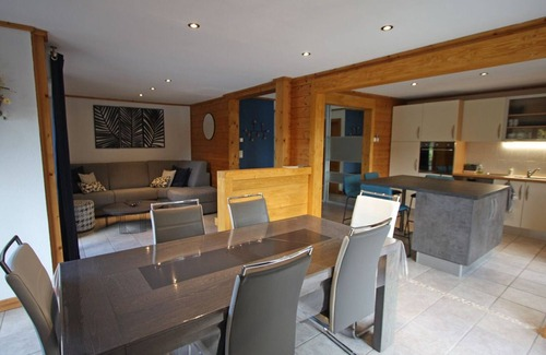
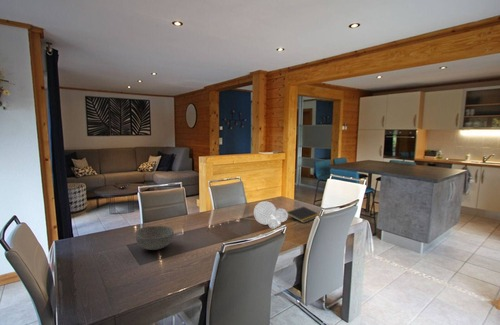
+ bowl (155, 239)
+ notepad (303, 214)
+ decorative ball (270, 214)
